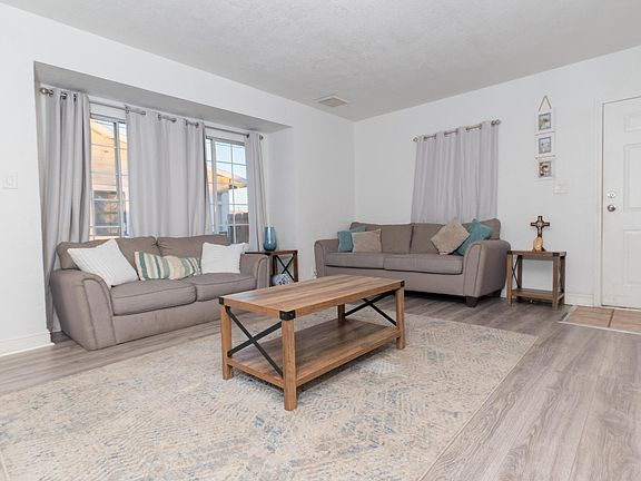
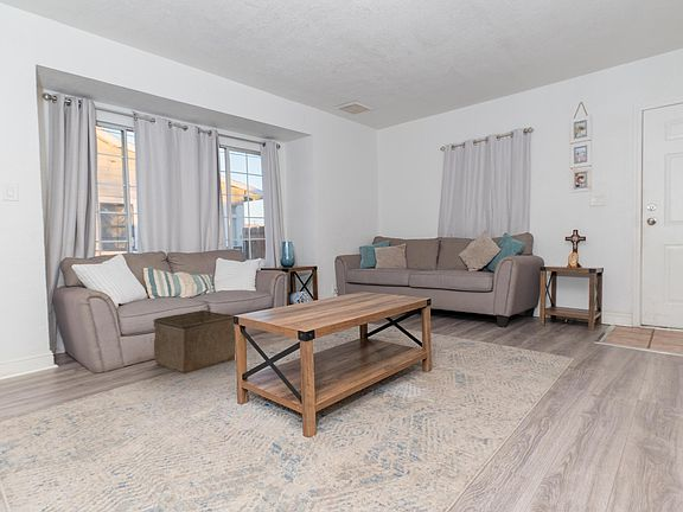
+ storage bin (194, 339)
